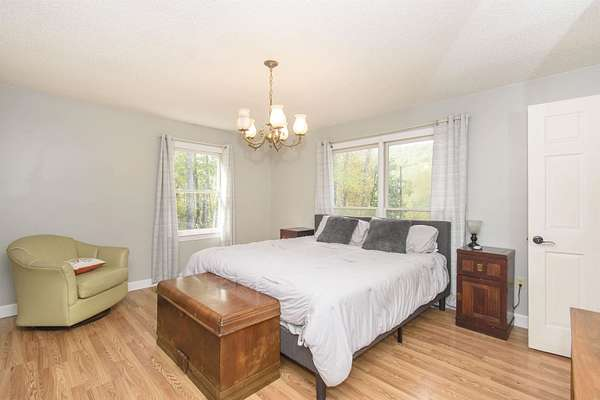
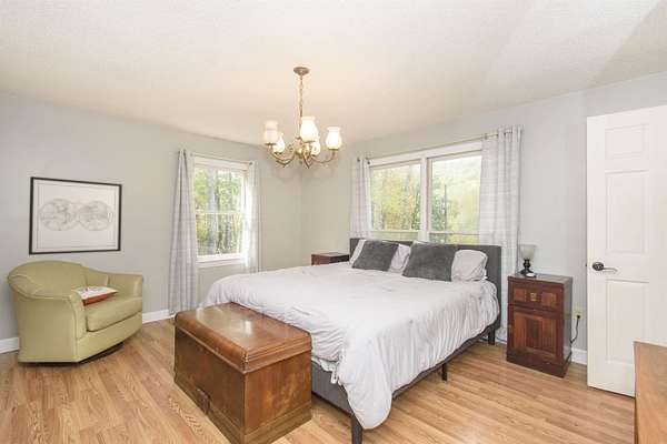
+ wall art (78, 216)
